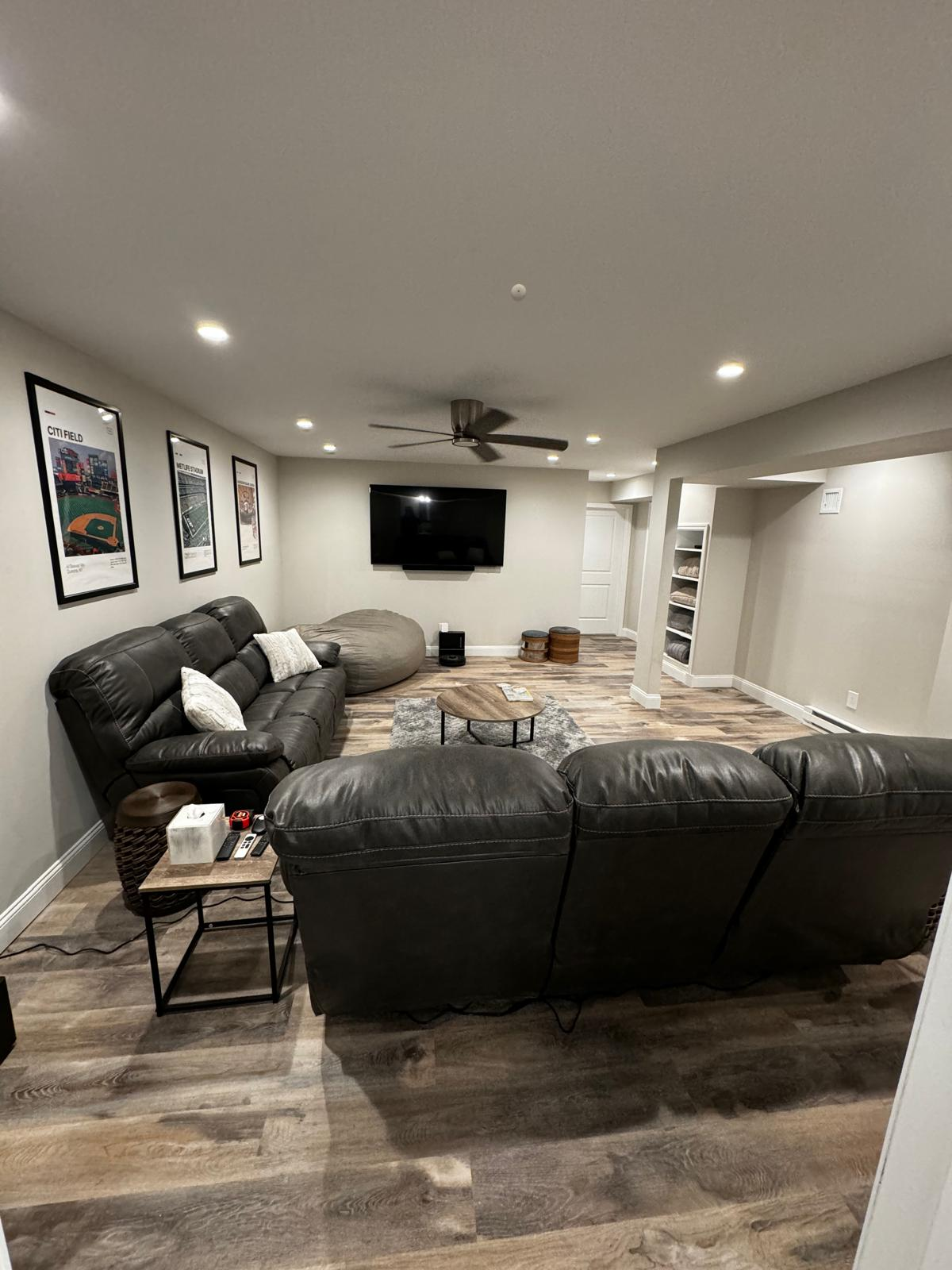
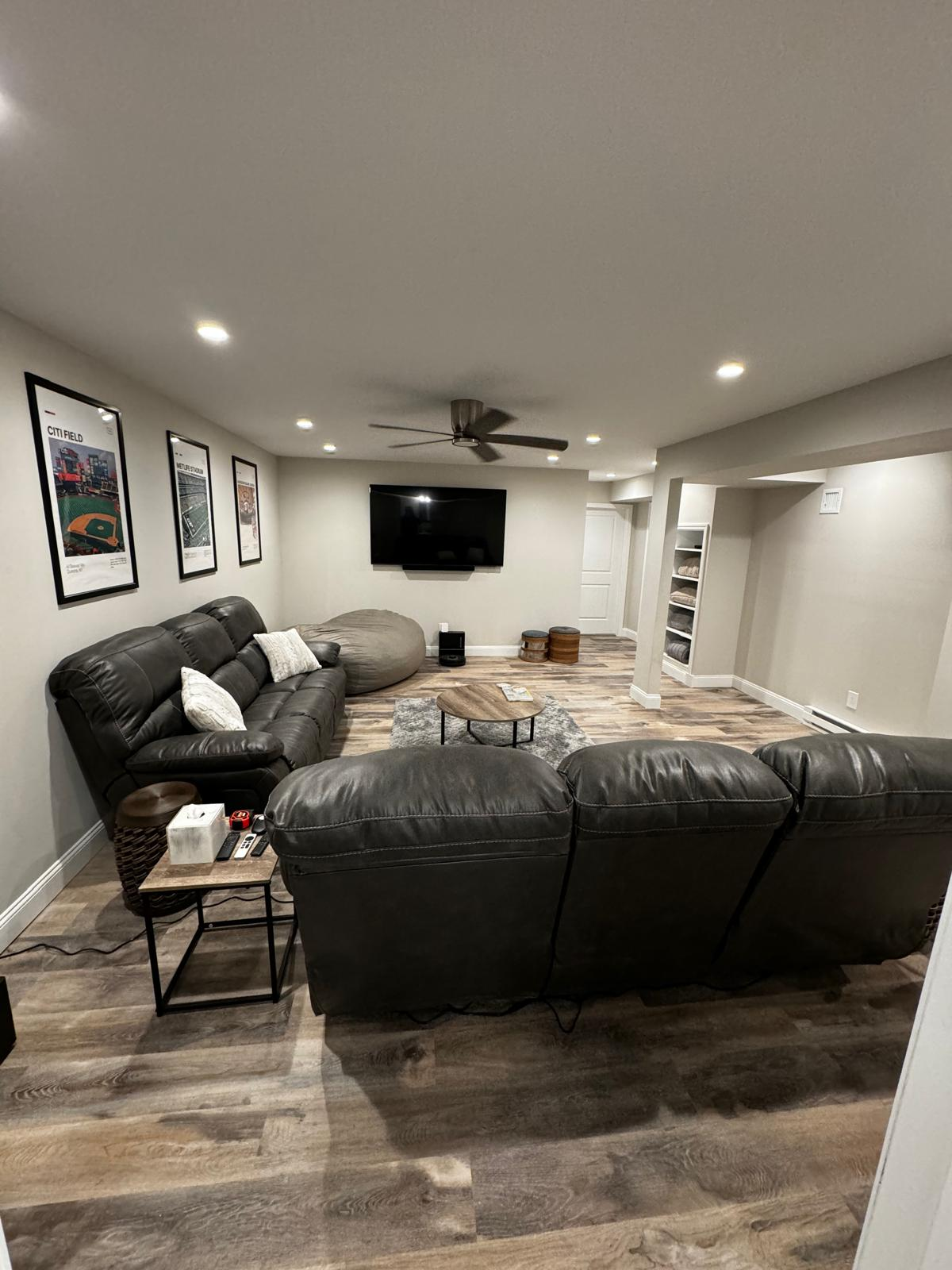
- smoke detector (518, 294)
